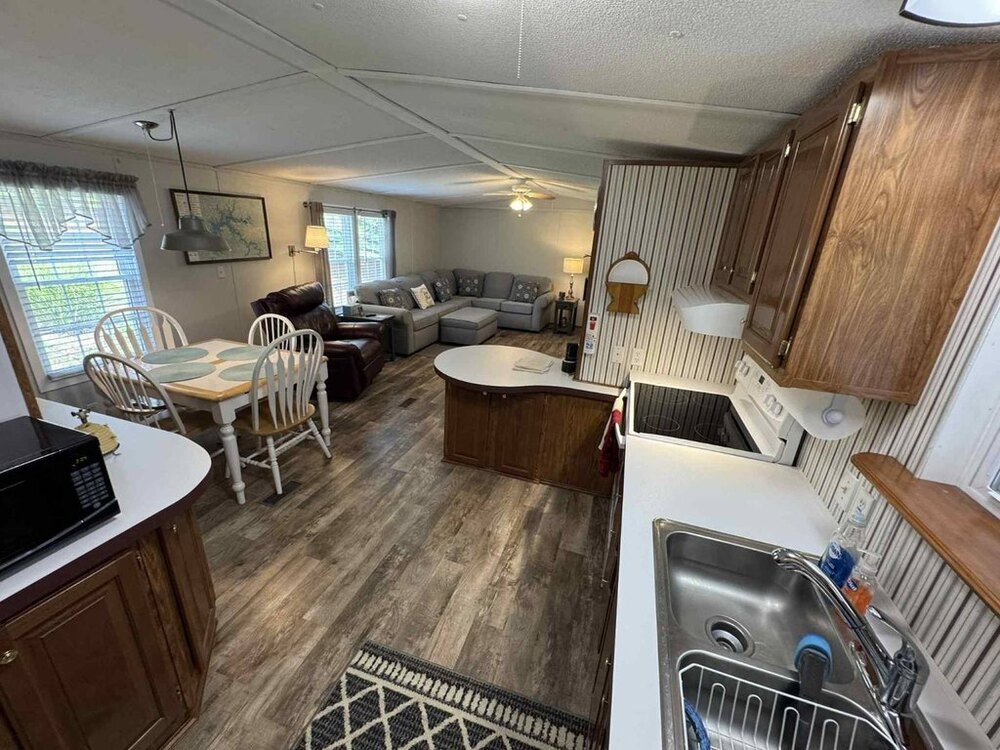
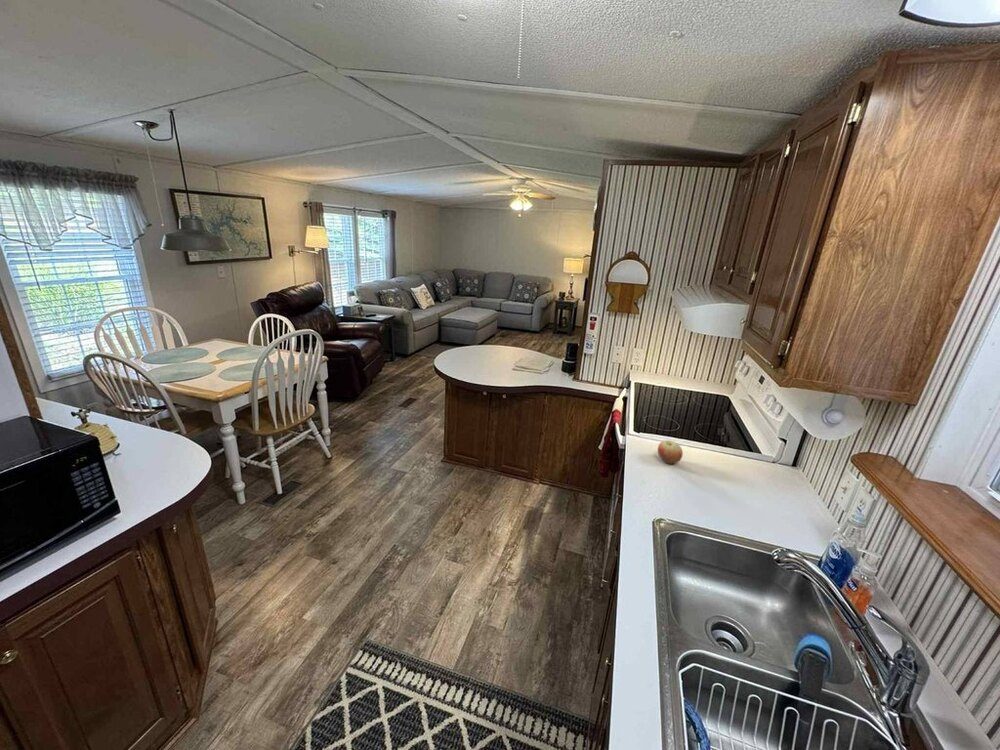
+ apple (669, 451)
